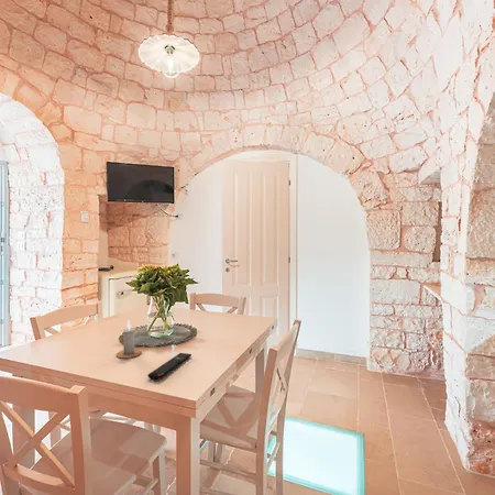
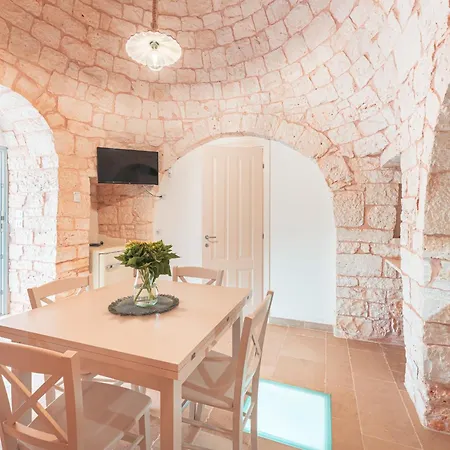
- candle (129, 336)
- remote control (170, 365)
